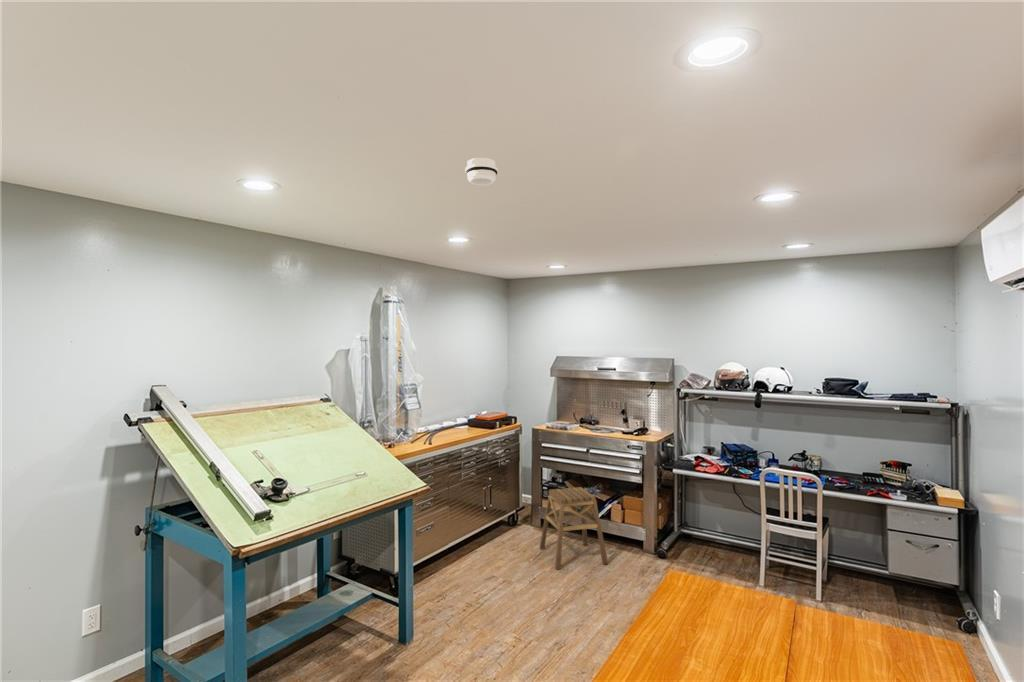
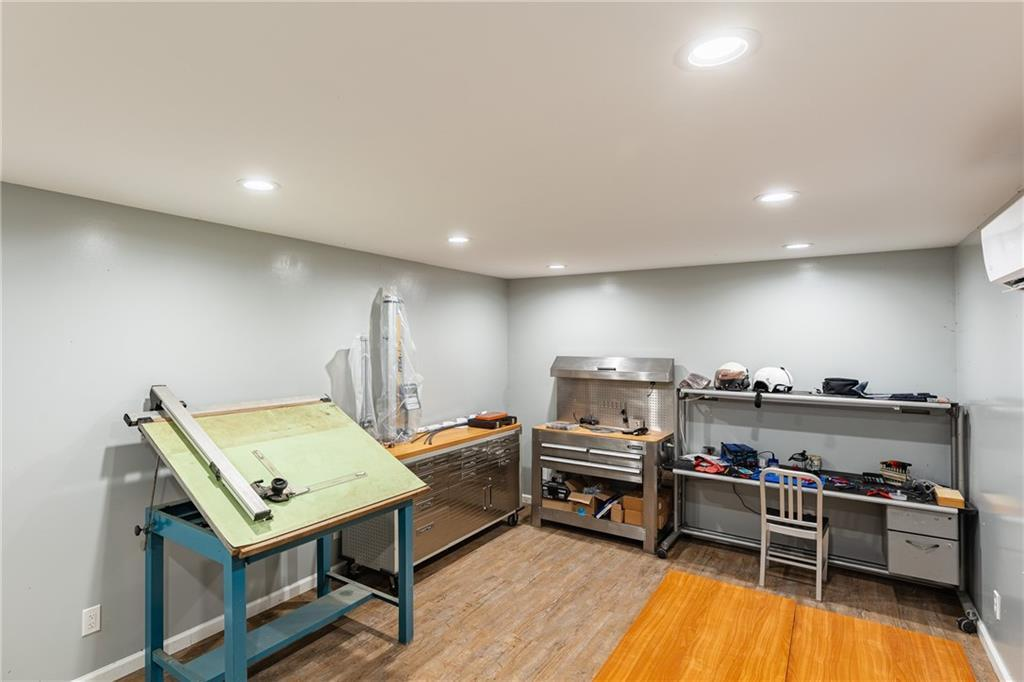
- smoke detector (481, 172)
- stool (572, 525)
